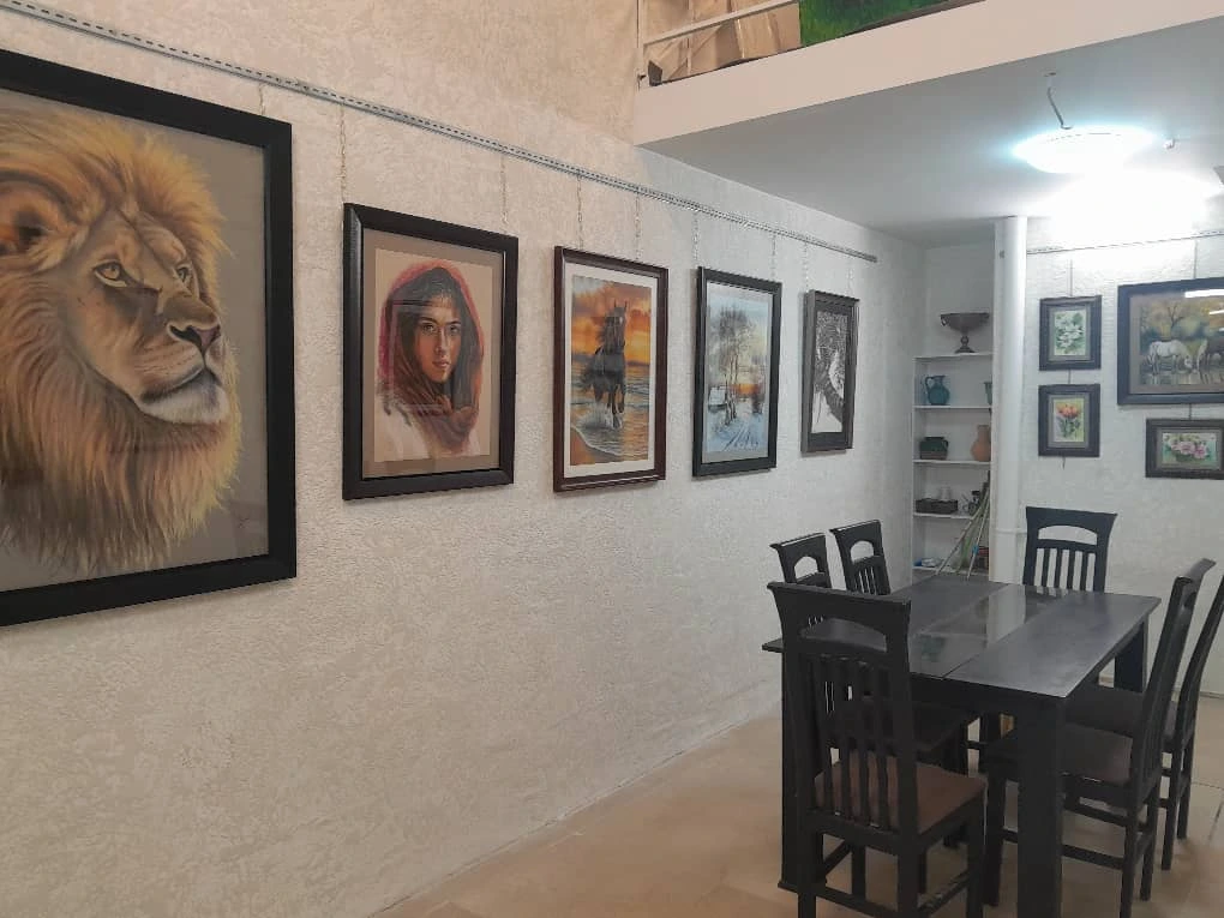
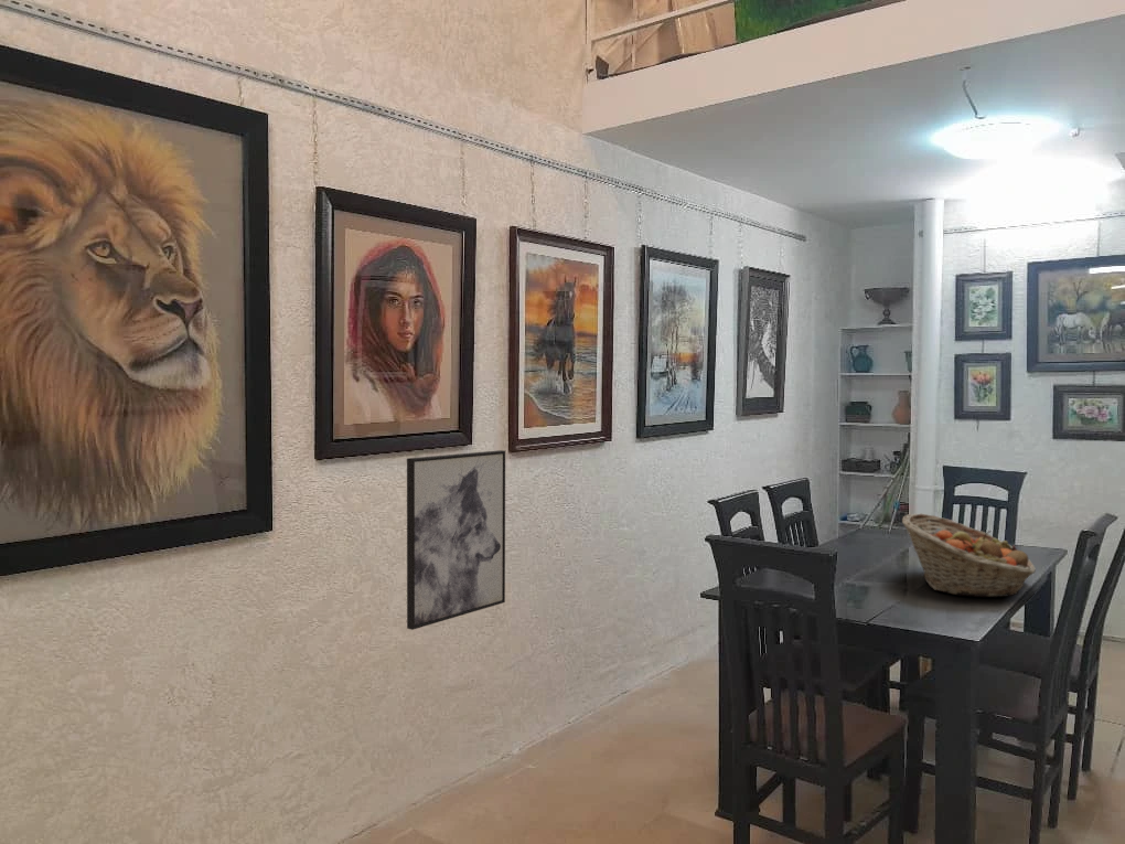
+ fruit basket (966, 553)
+ wall art (459, 534)
